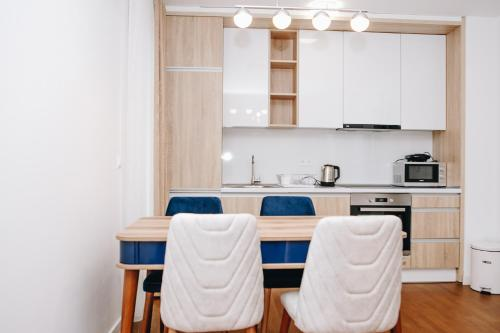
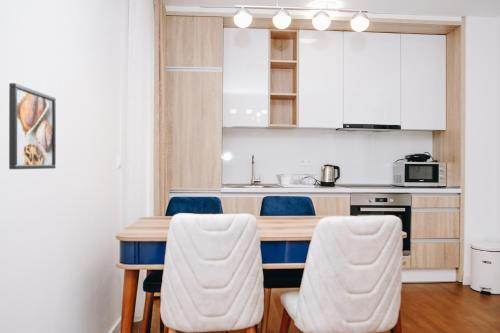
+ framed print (34, 130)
